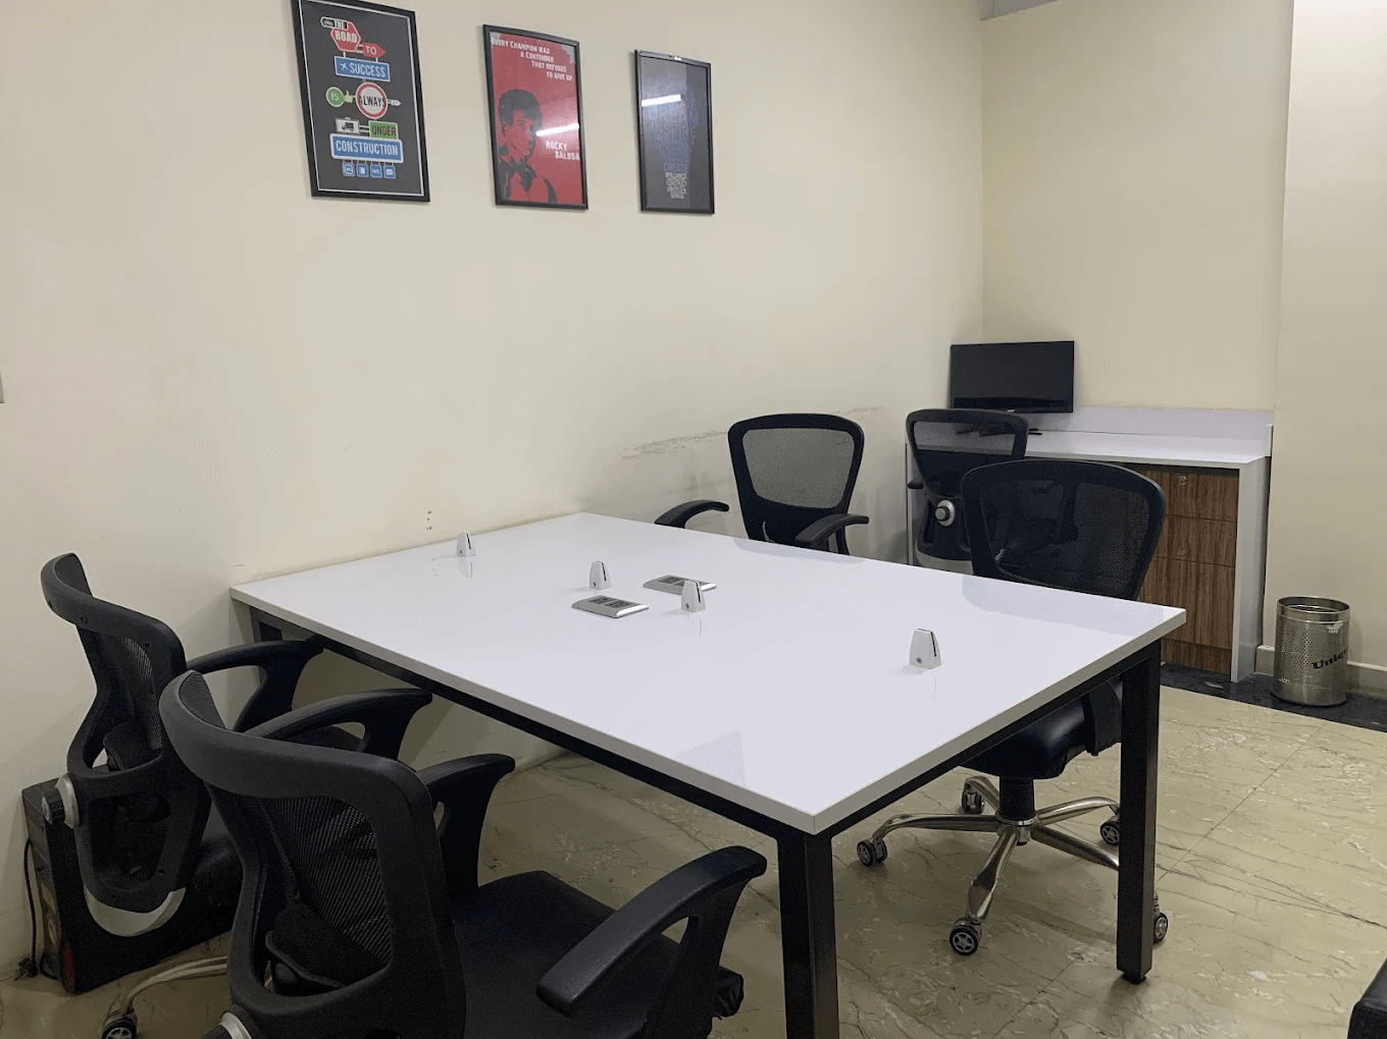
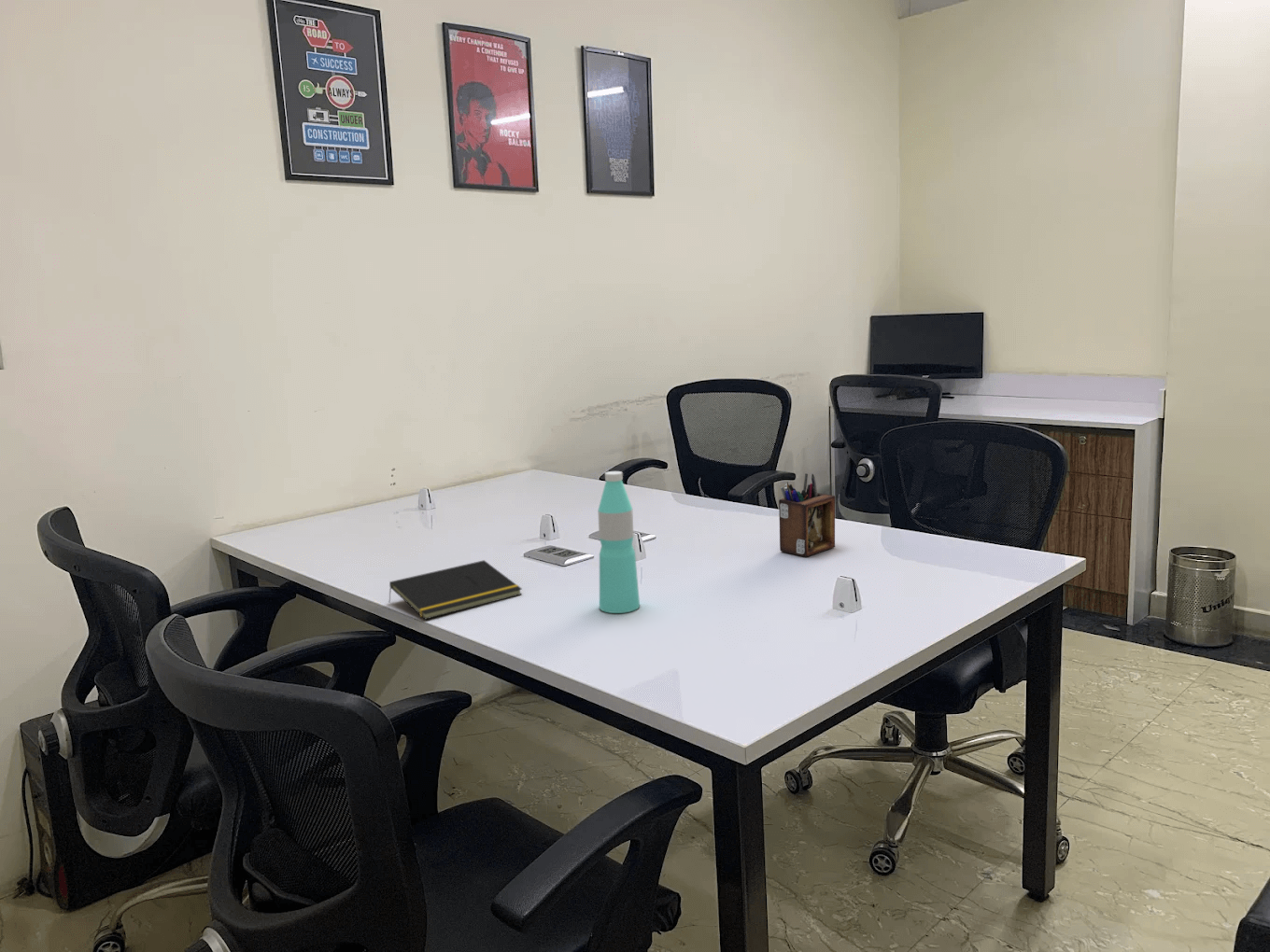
+ water bottle (616, 540)
+ notepad (456, 588)
+ desk organizer (807, 513)
